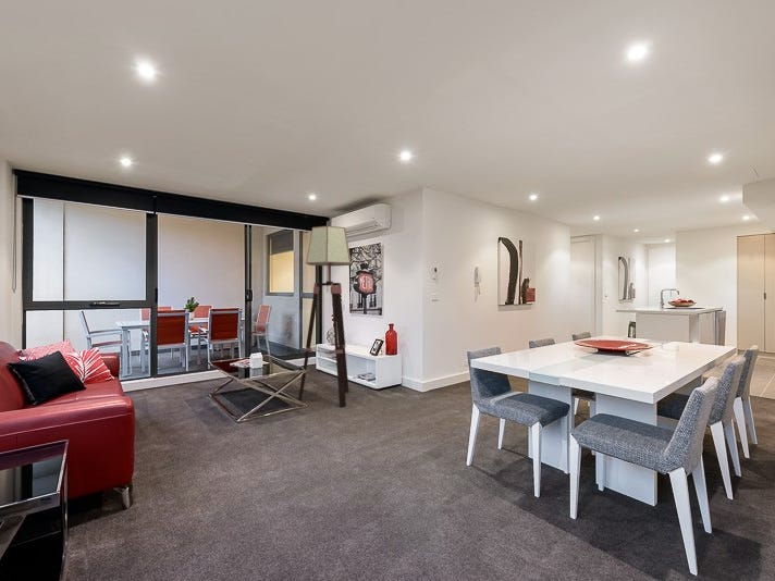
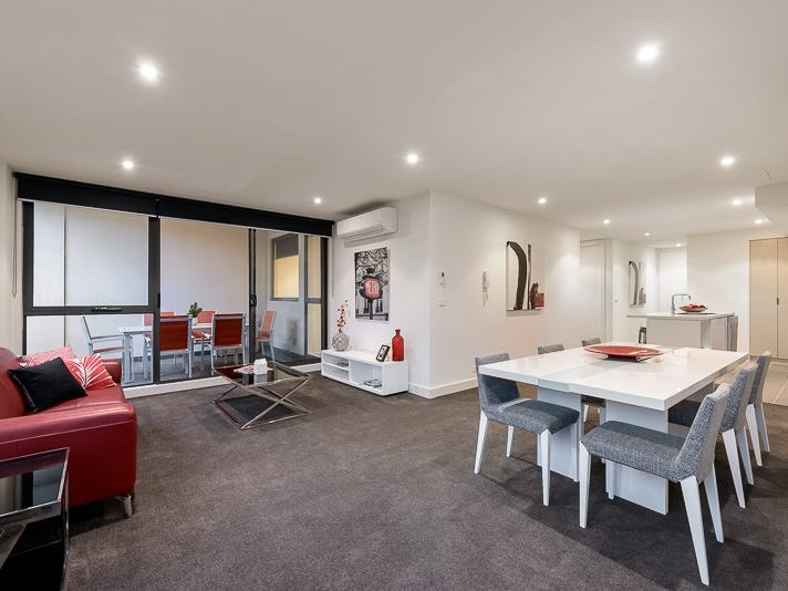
- floor lamp (333, 312)
